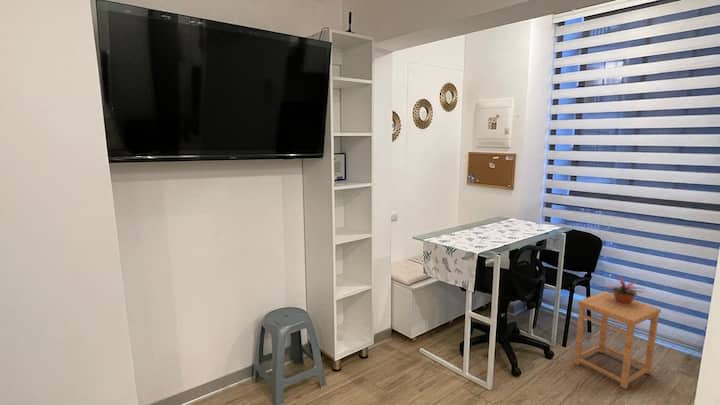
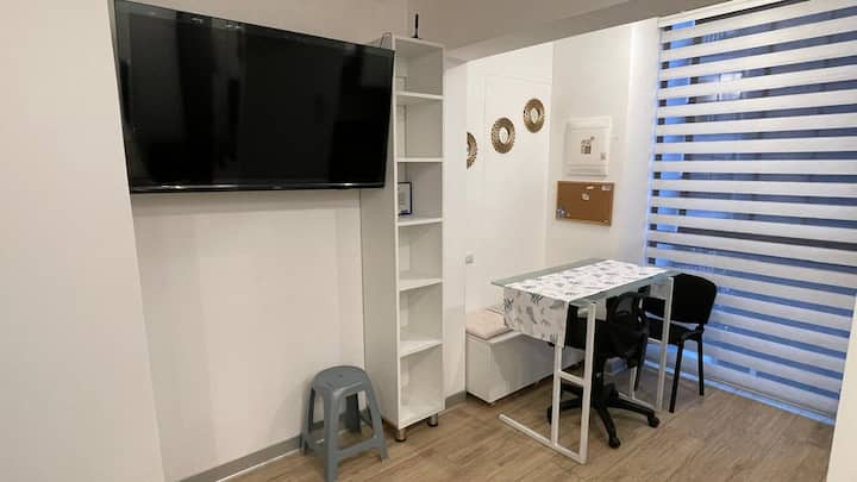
- side table (617, 331)
- potted plant (624, 287)
